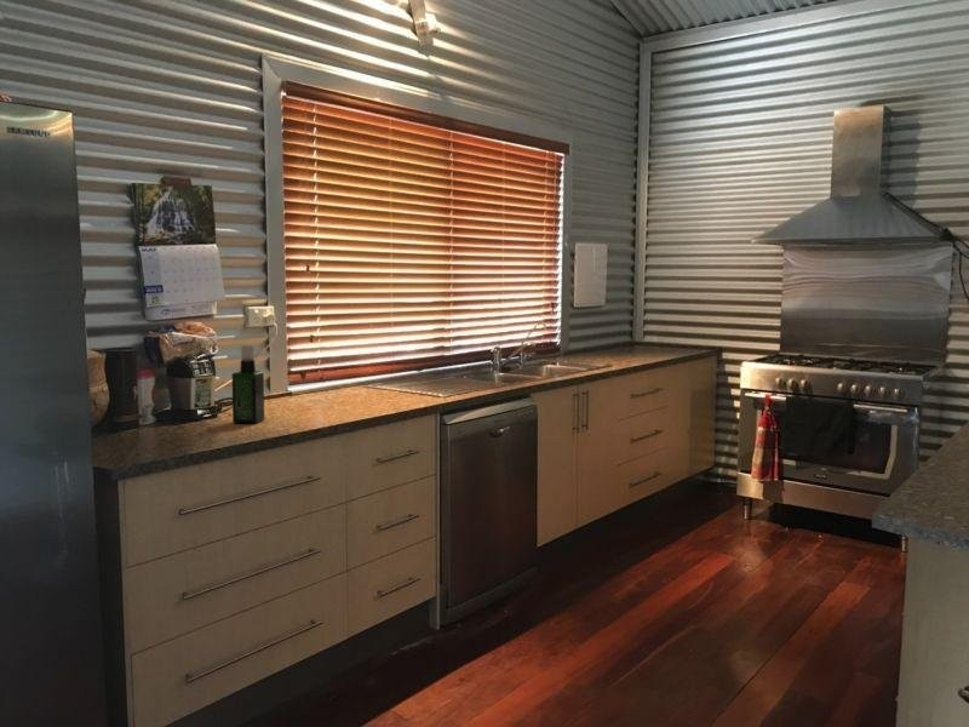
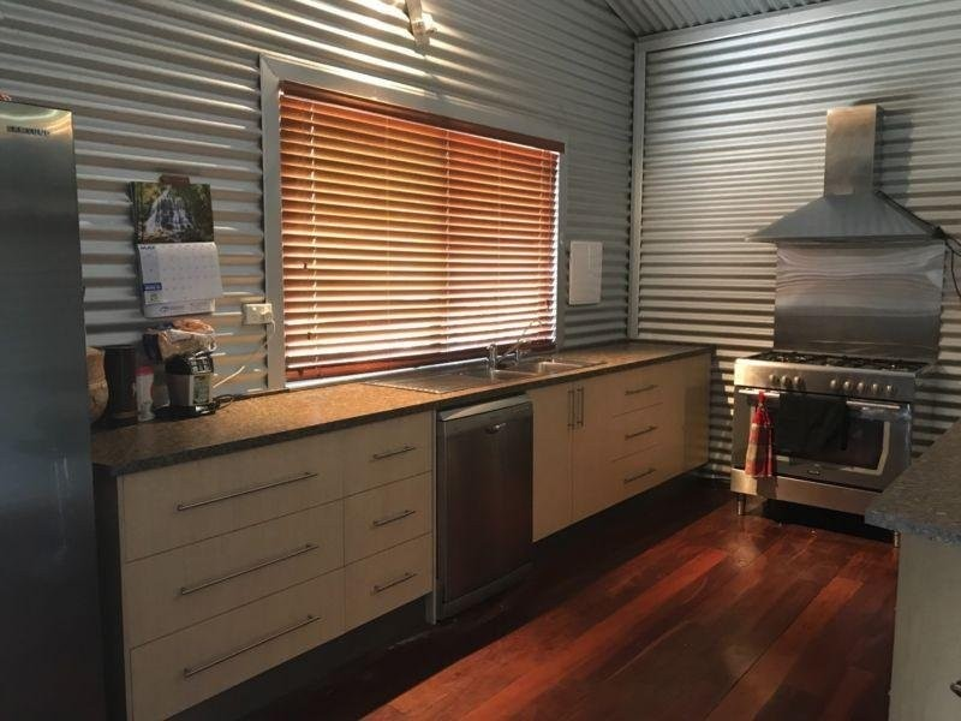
- spray bottle (247, 383)
